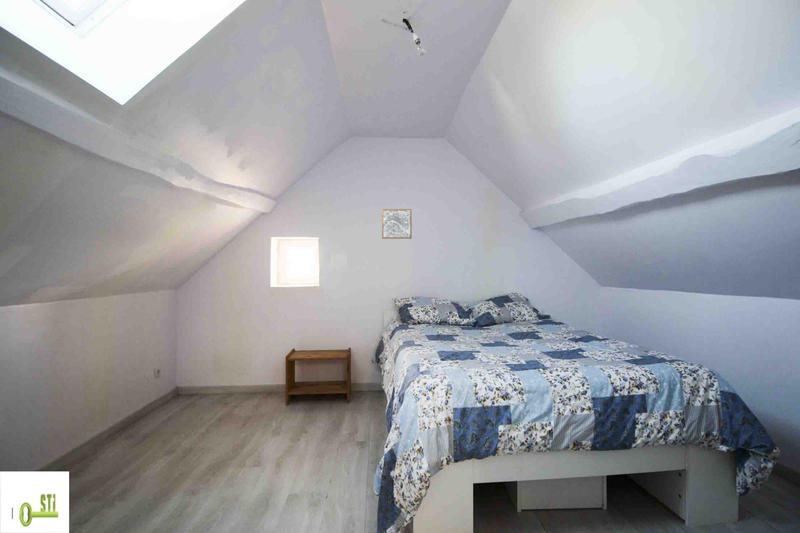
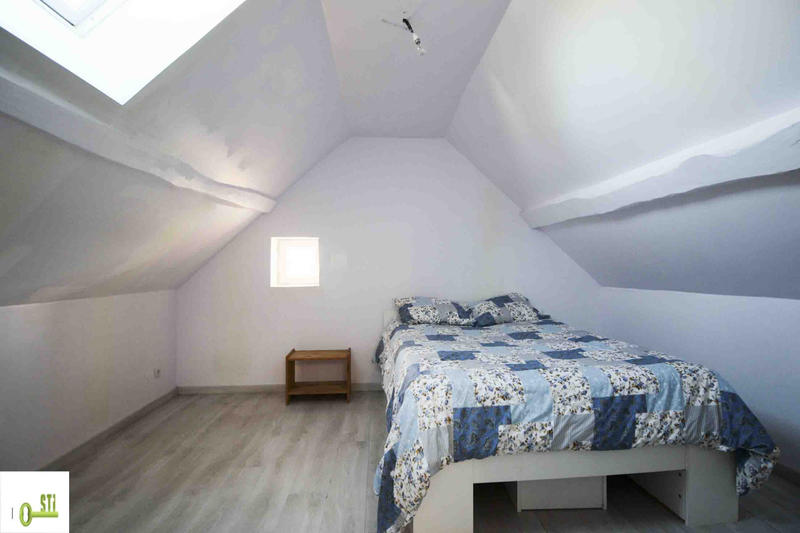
- wall art (396, 223)
